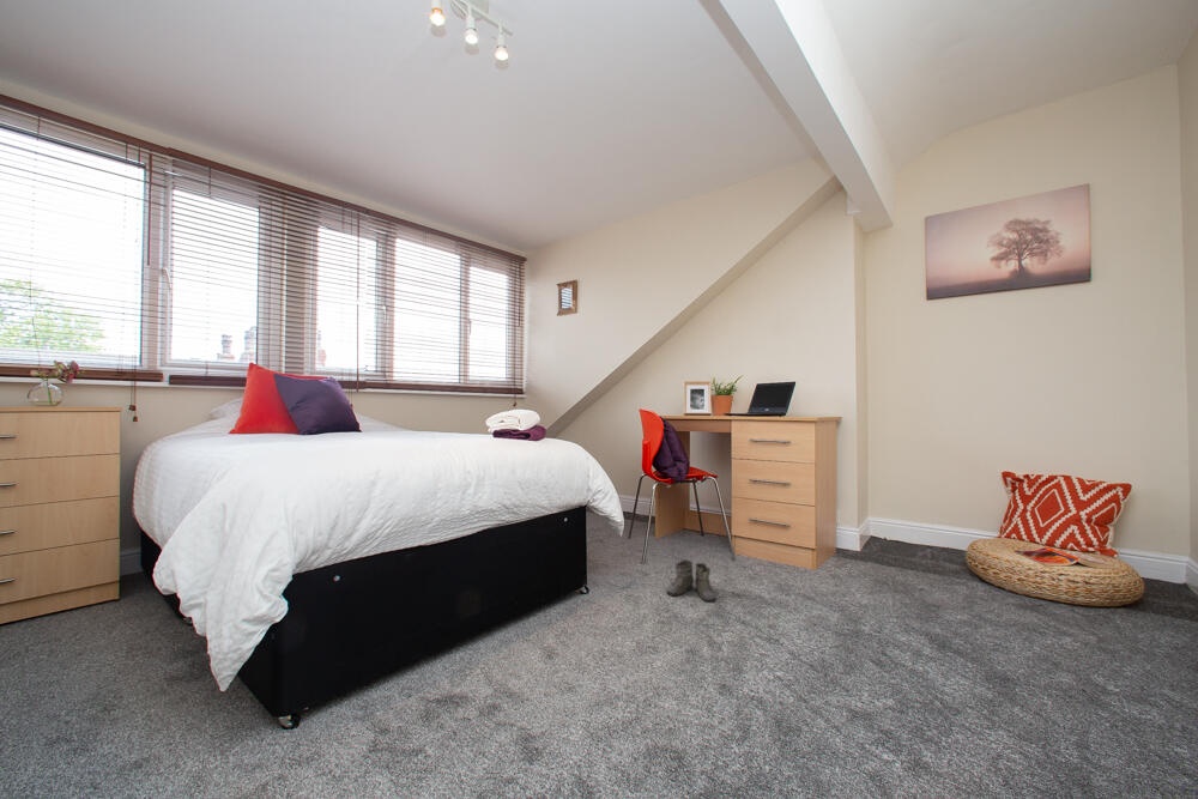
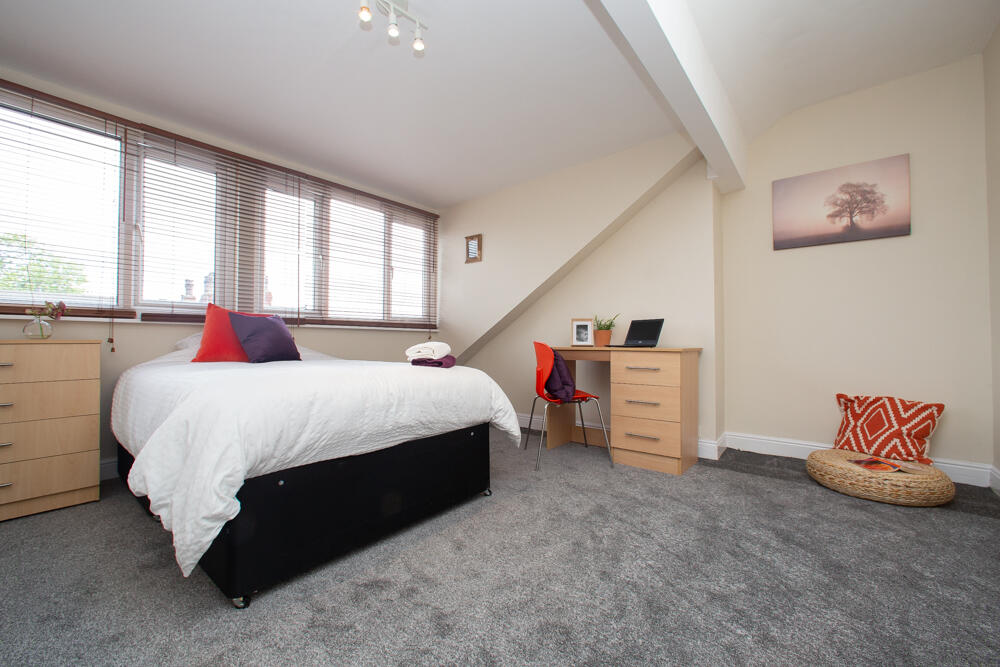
- boots (690, 579)
